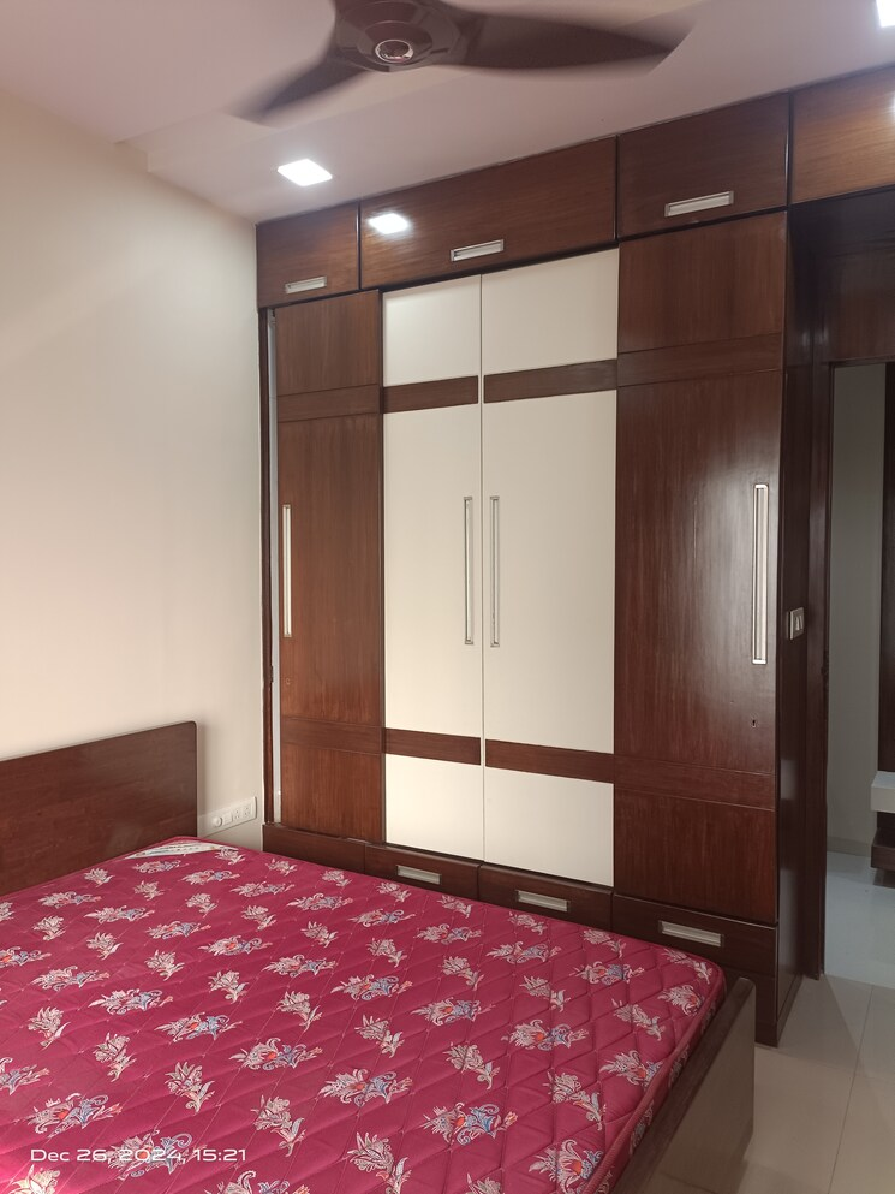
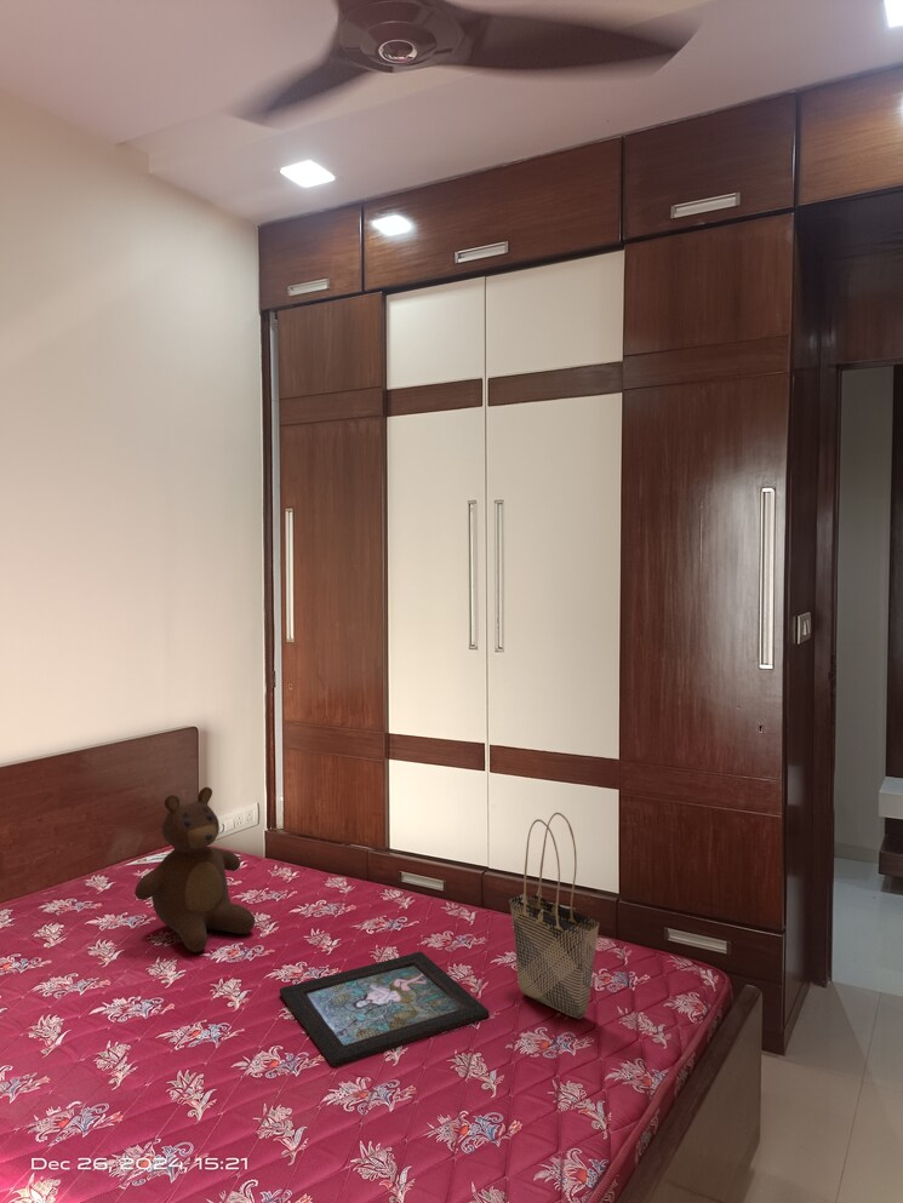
+ teddy bear (200, 863)
+ decorative tray (382, 1002)
+ tote bag (551, 911)
